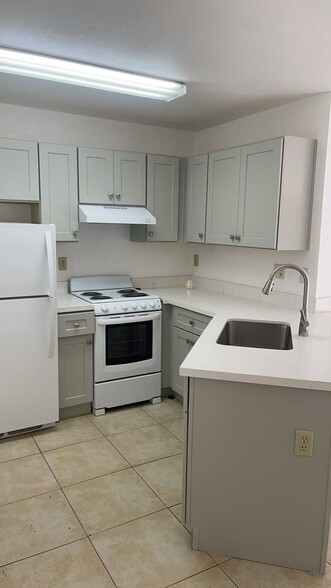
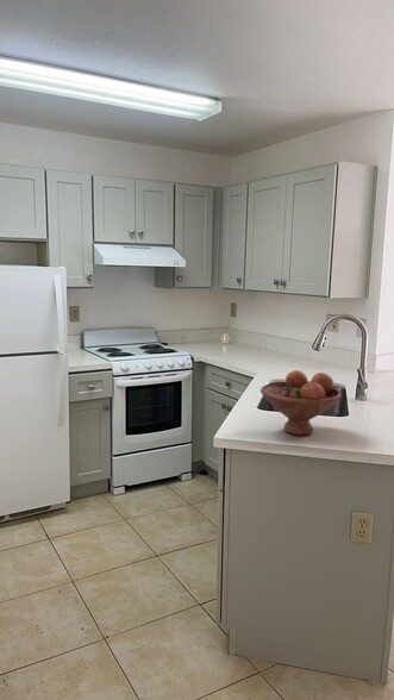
+ fruit bowl (299, 402)
